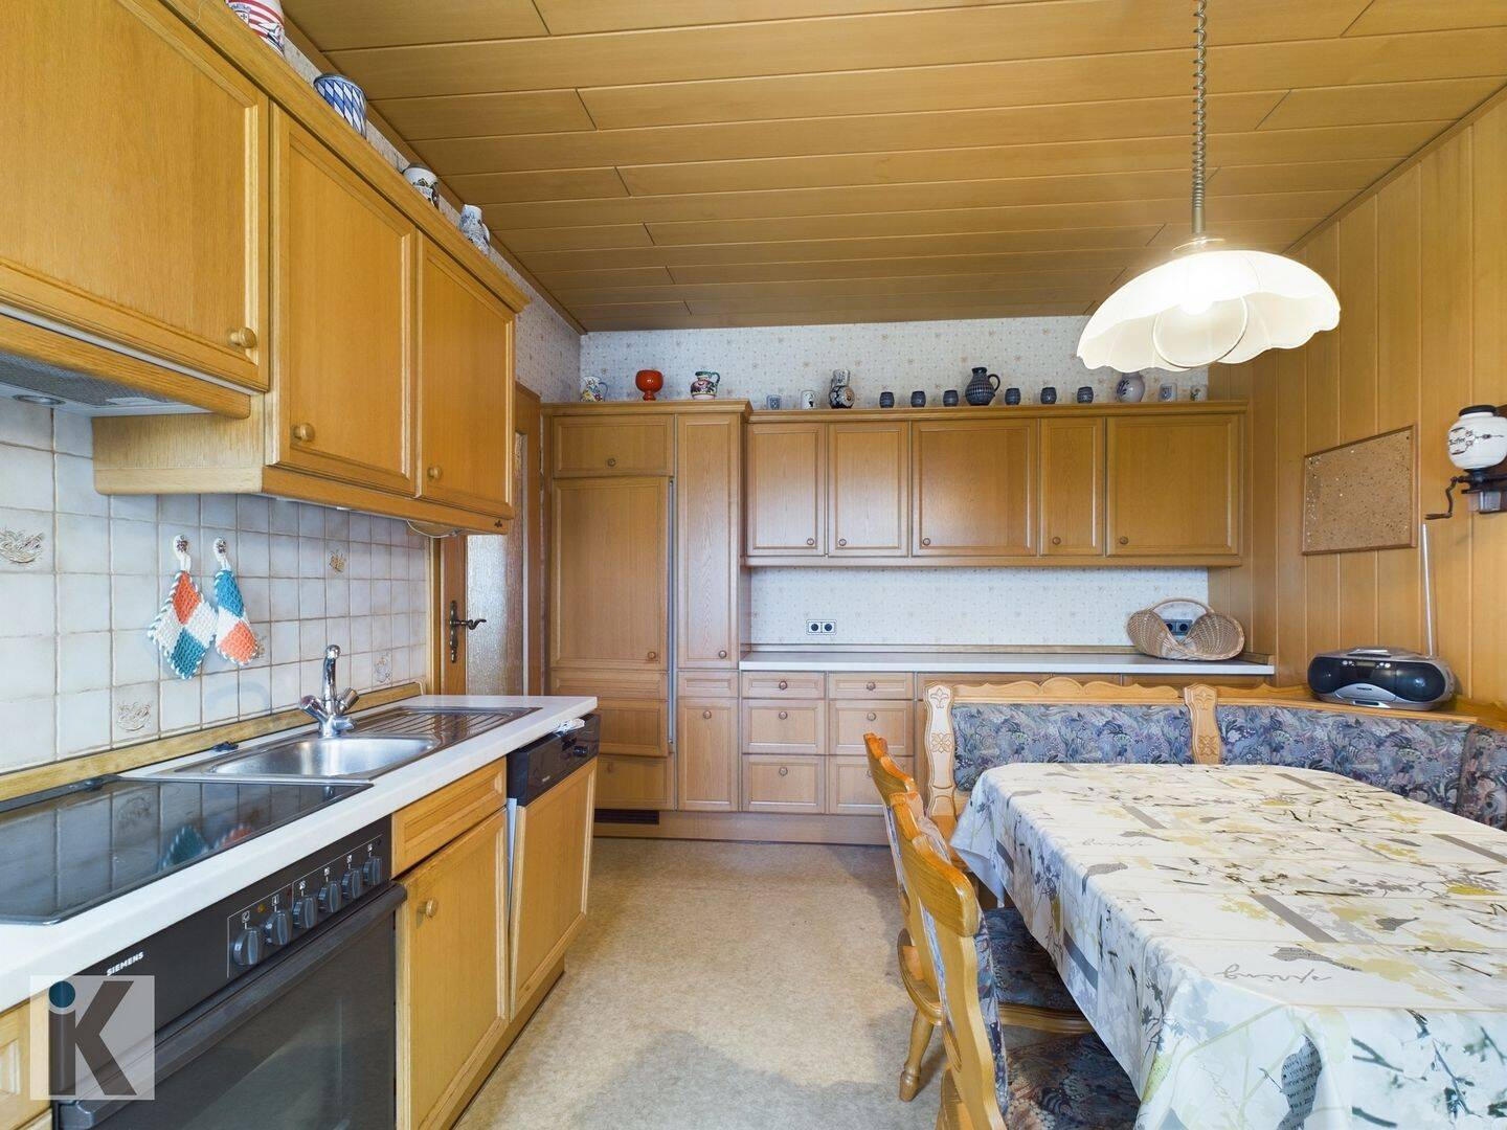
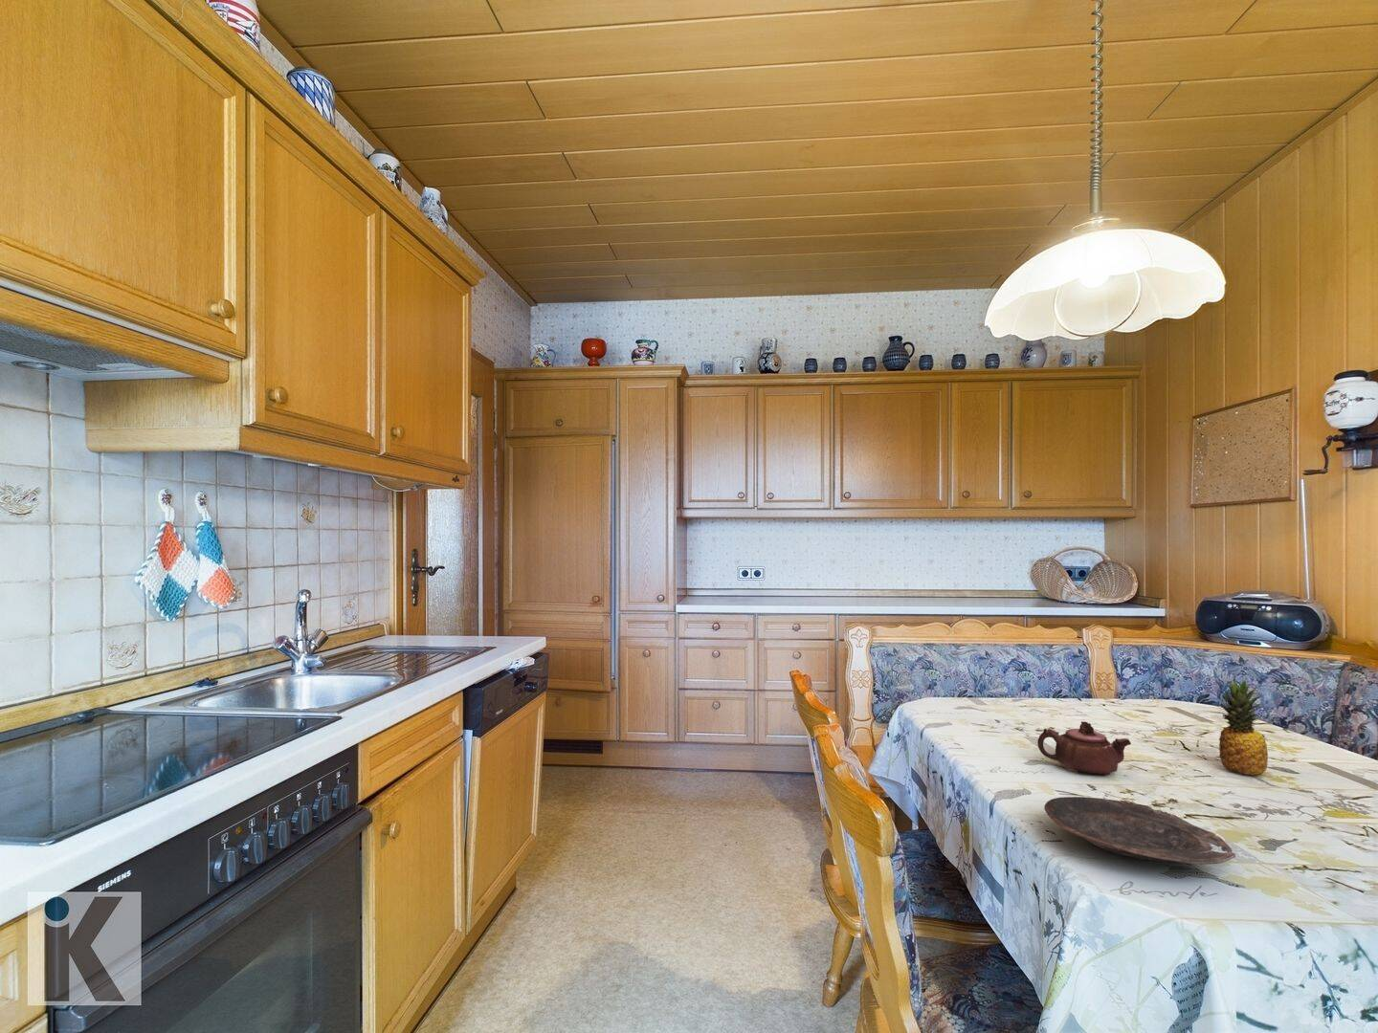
+ fruit (1242, 725)
+ teapot (1082, 744)
+ bowl (1133, 833)
